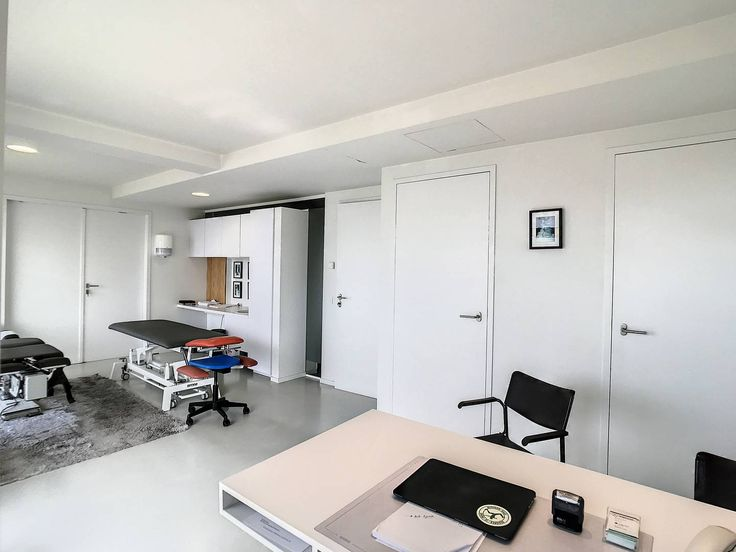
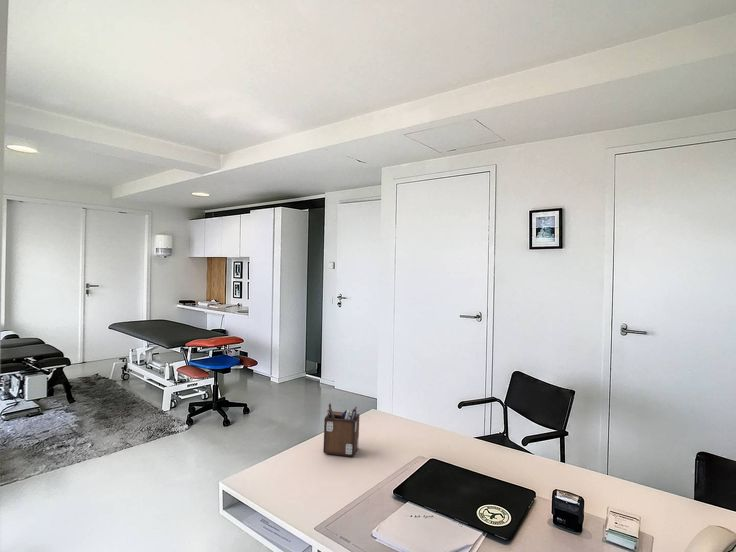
+ desk organizer (341, 426)
